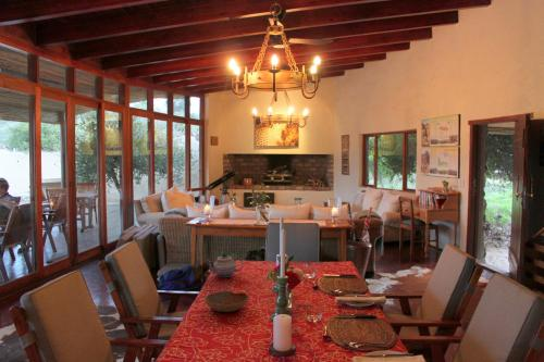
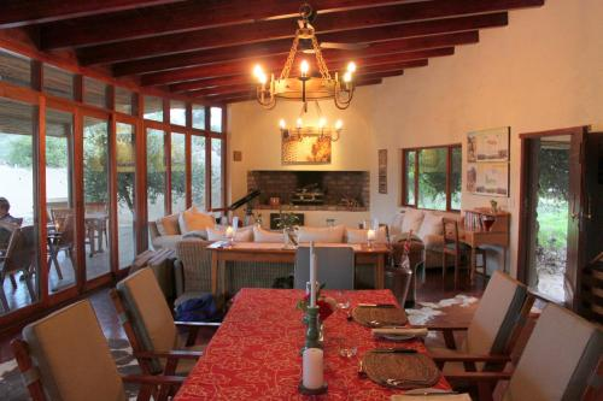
- bowl (226, 302)
- teapot (224, 264)
